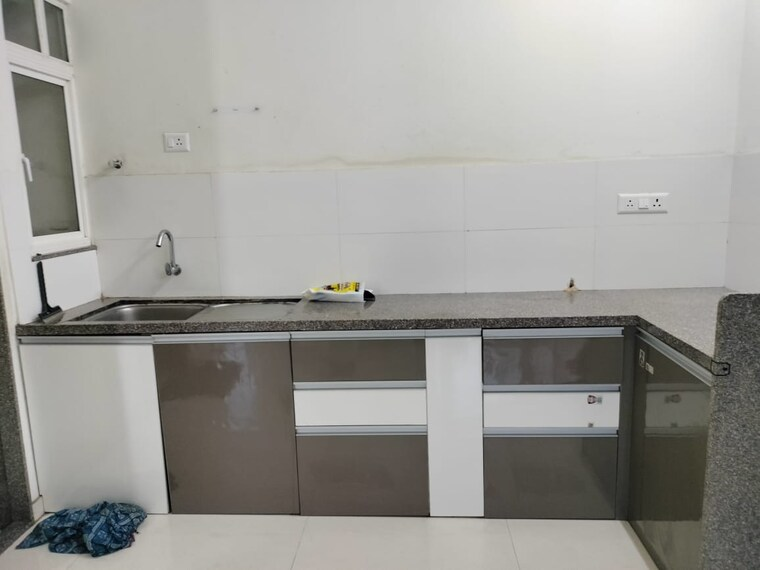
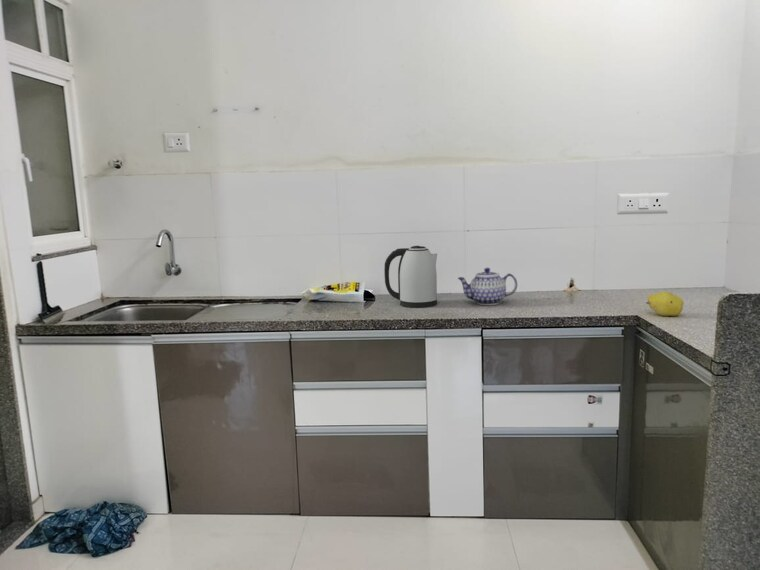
+ kettle (410, 275)
+ teapot (487, 285)
+ fruit (664, 303)
